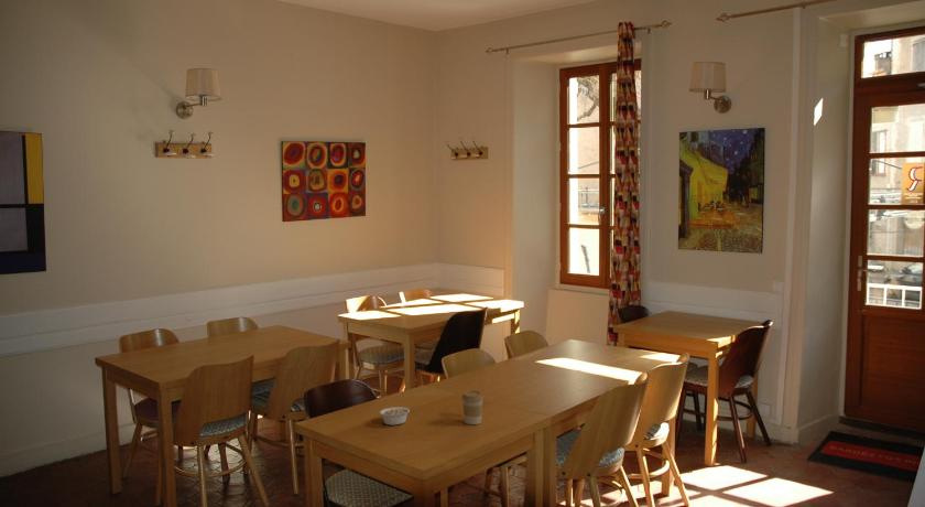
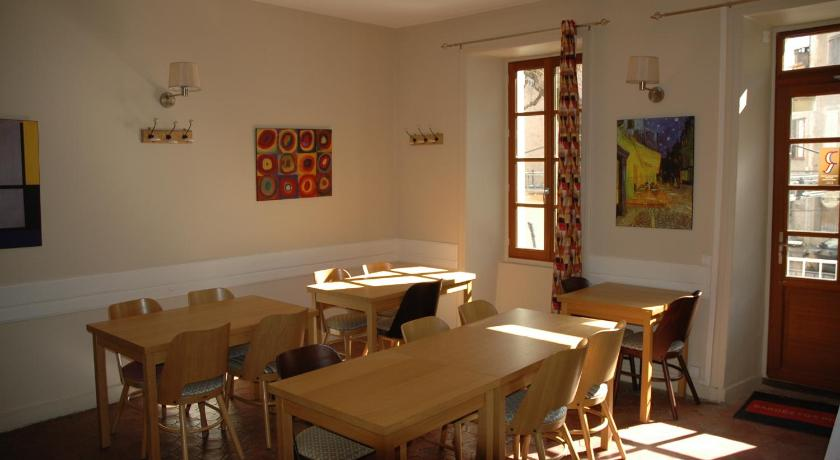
- coffee cup (472, 407)
- legume (395, 414)
